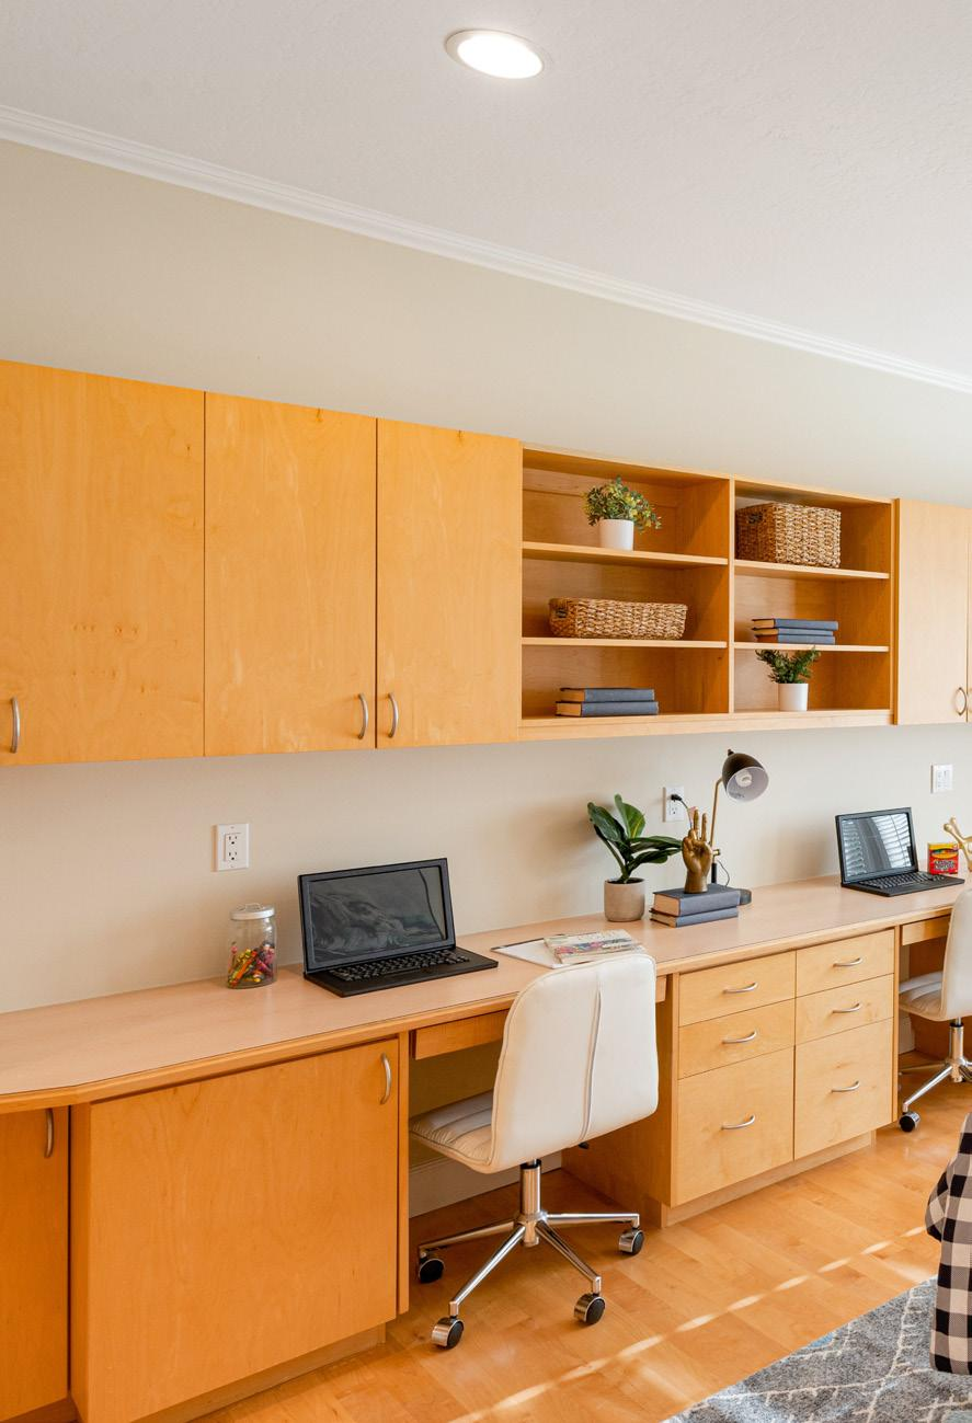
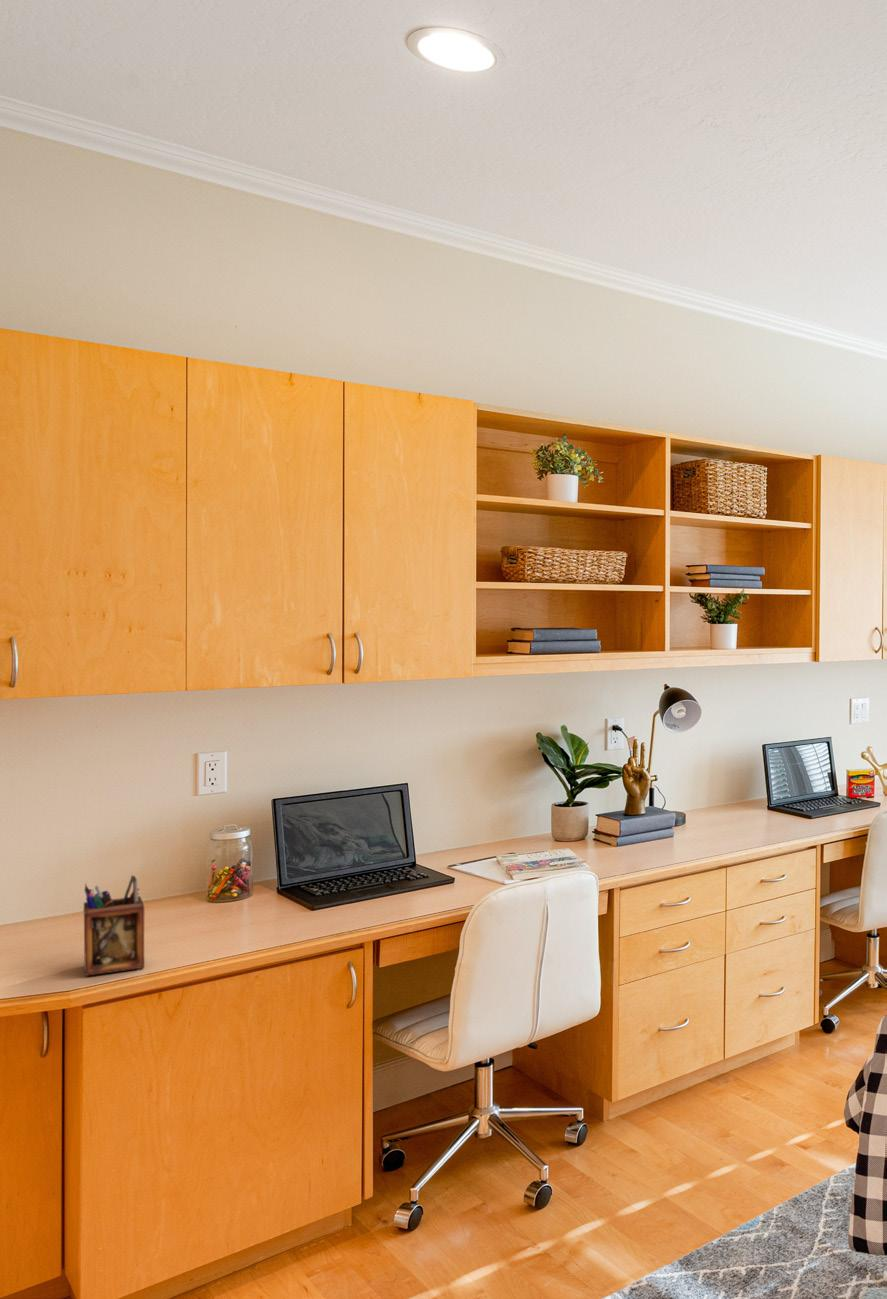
+ desk organizer (113, 923)
